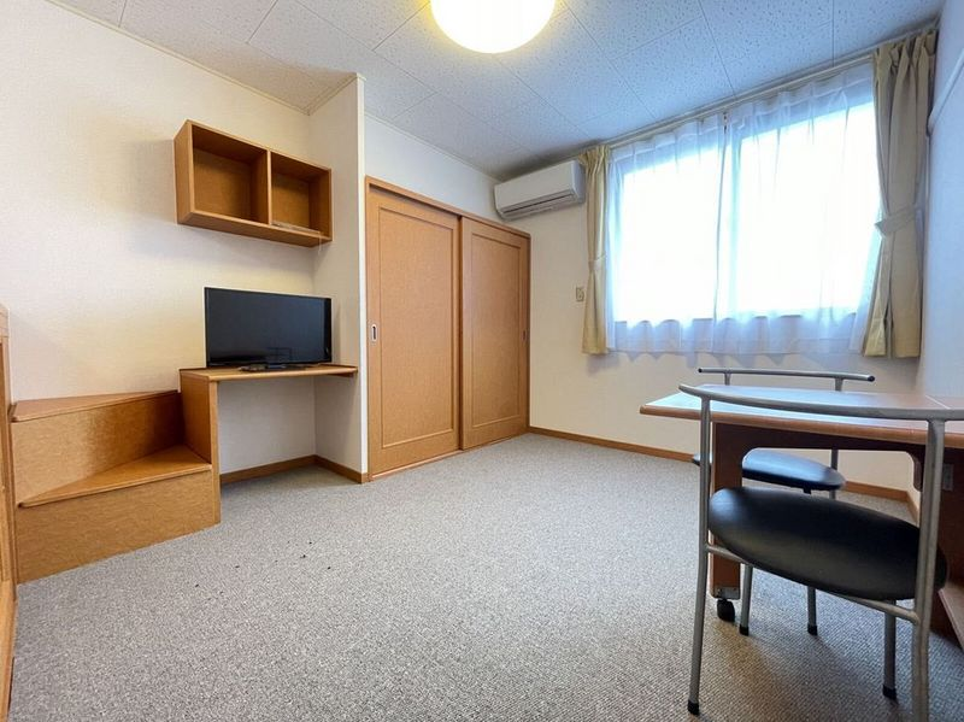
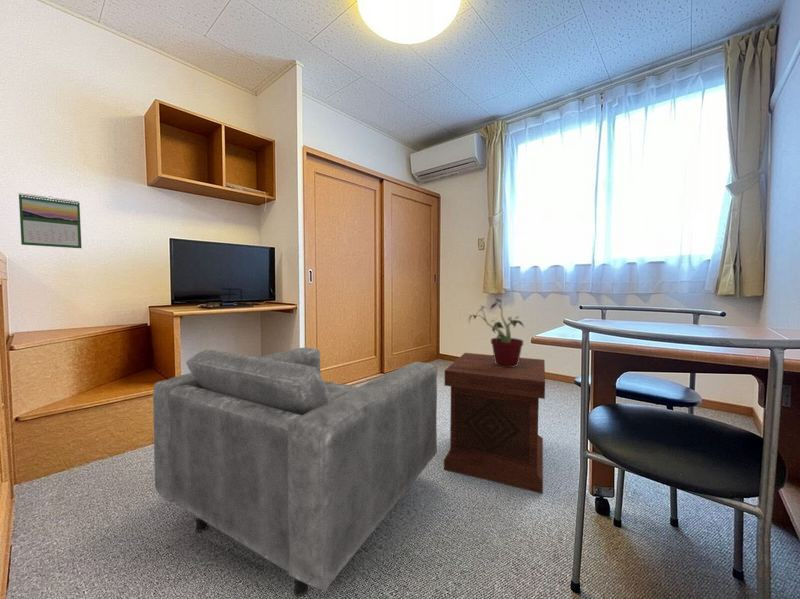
+ armchair (310, 423)
+ calendar (51, 221)
+ potted plant (493, 330)
+ side table (497, 411)
